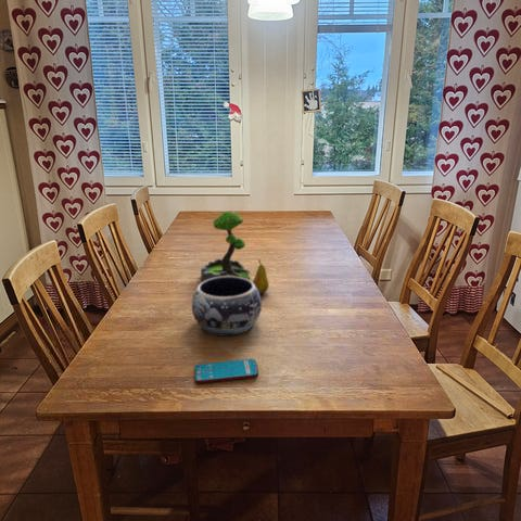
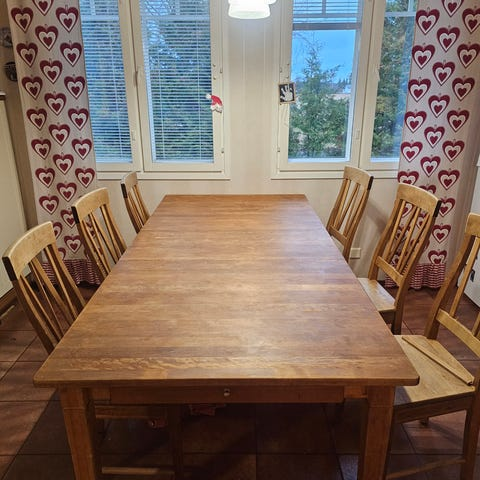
- fruit (259, 276)
- decorative bowl (226, 305)
- smartphone (226, 370)
- plant (228, 242)
